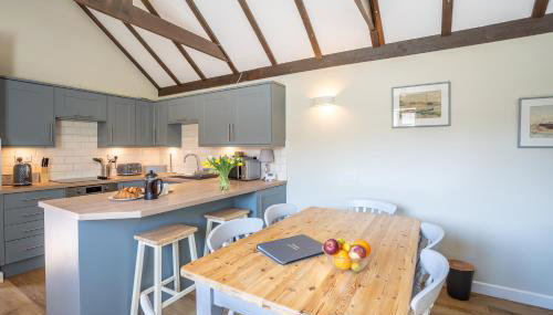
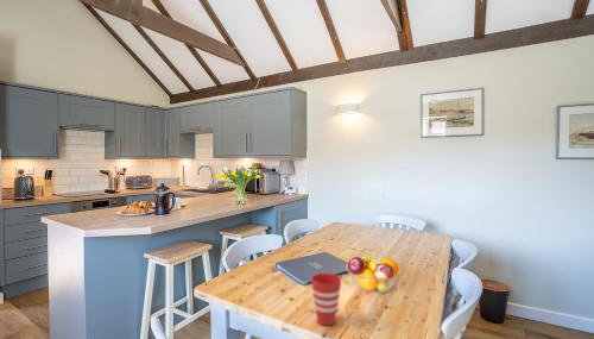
+ cup (326, 299)
